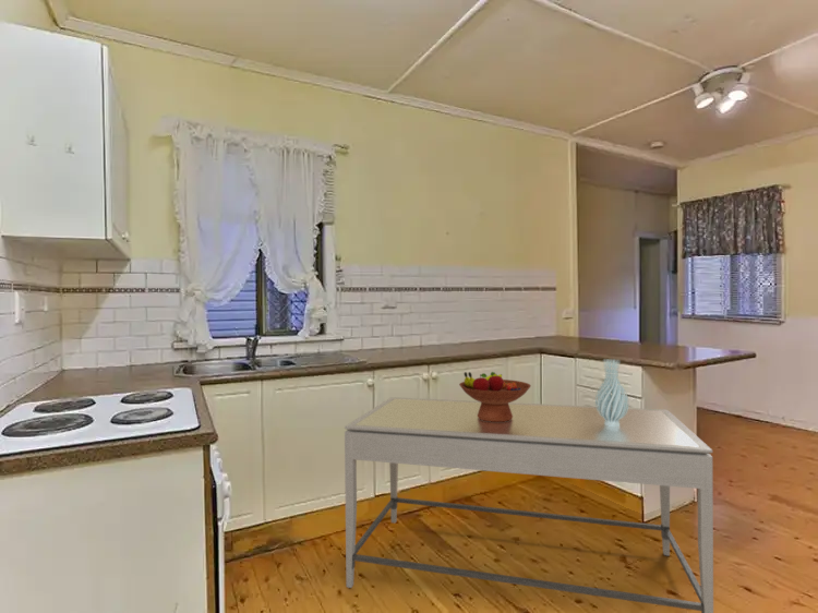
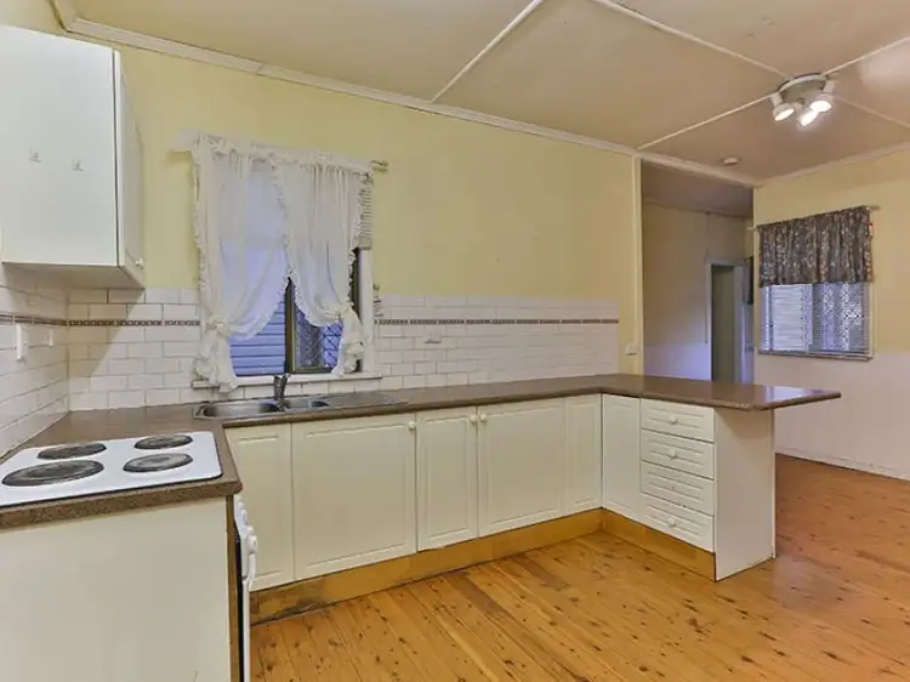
- fruit bowl (494, 394)
- vase (611, 390)
- dining table (514, 509)
